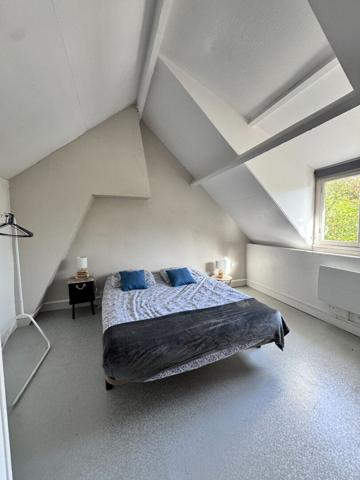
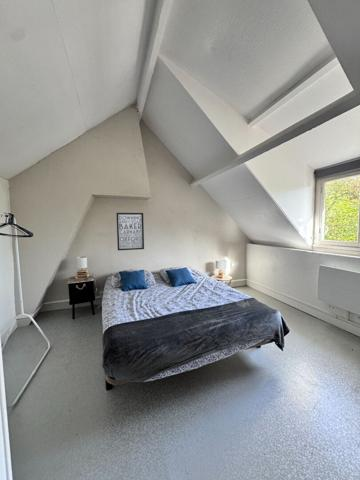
+ wall art (130, 231)
